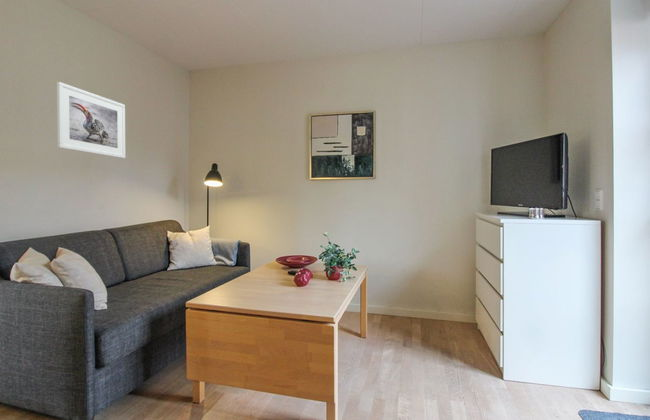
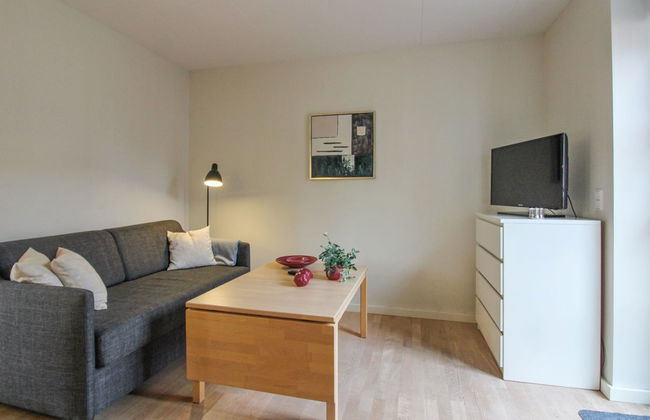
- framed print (94, 124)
